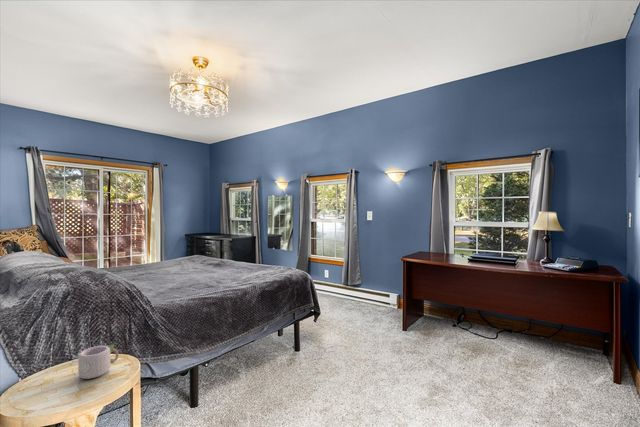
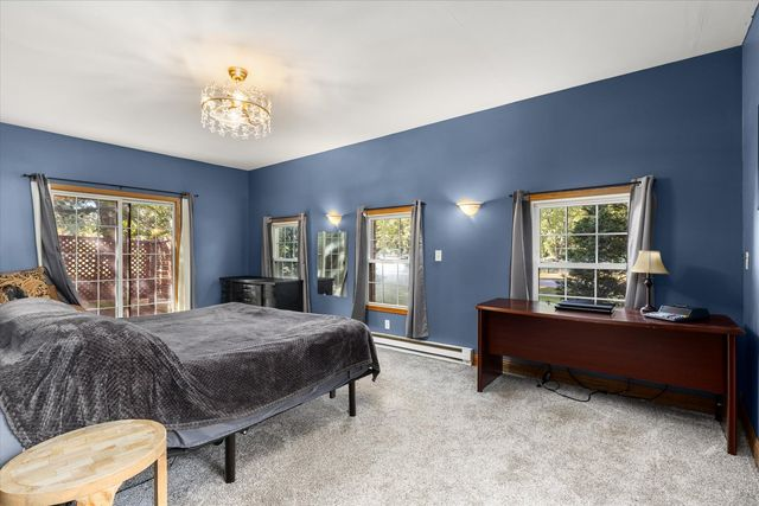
- mug (98, 359)
